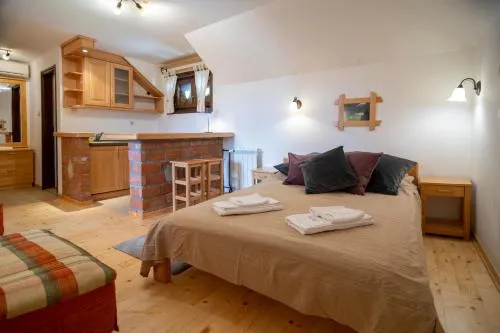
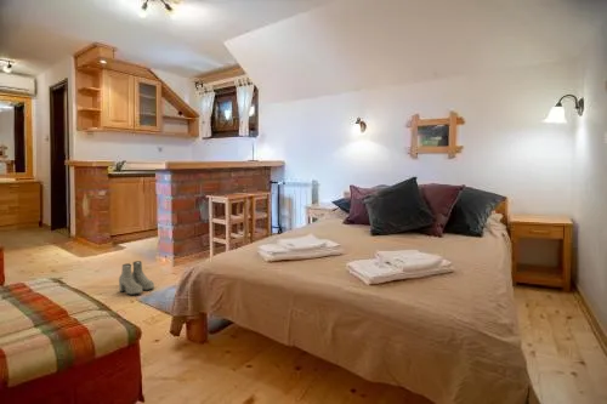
+ boots (136, 277)
